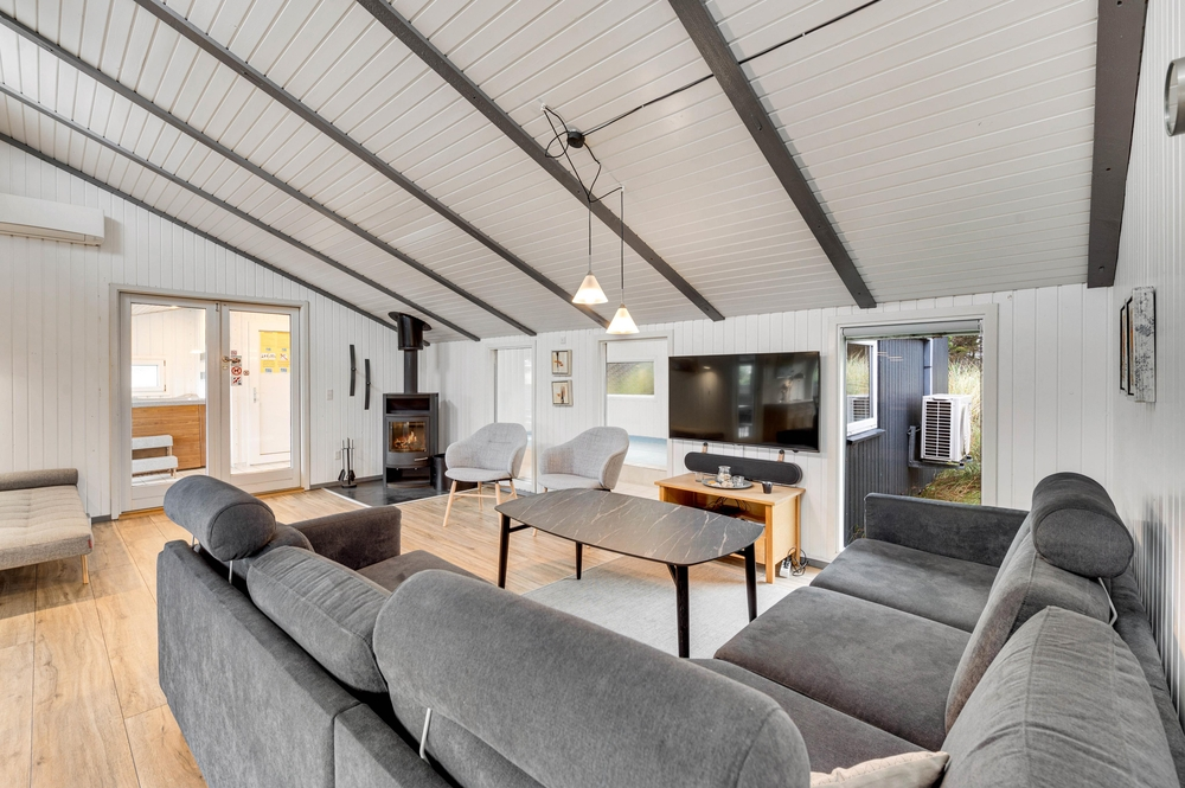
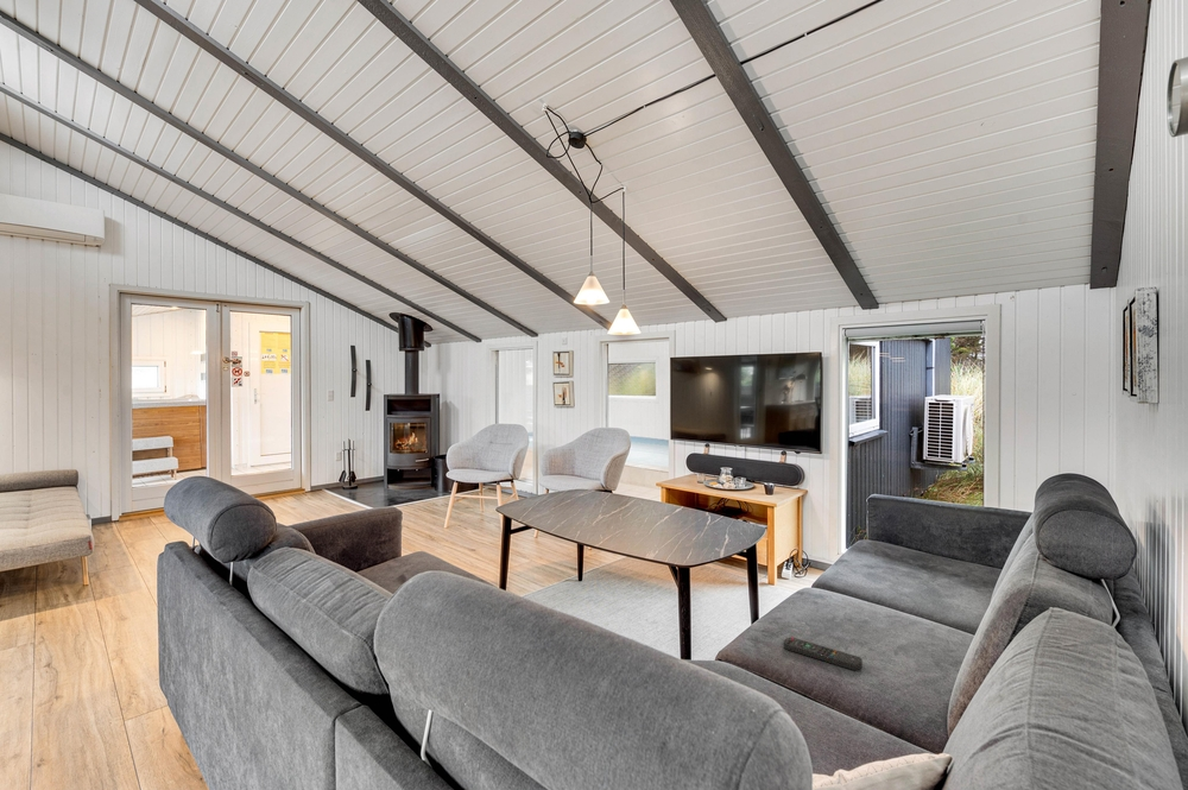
+ remote control (821, 652)
